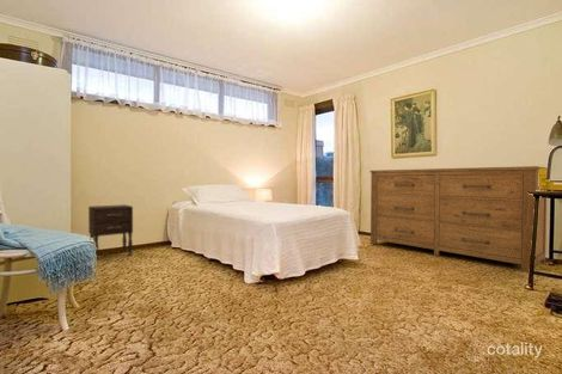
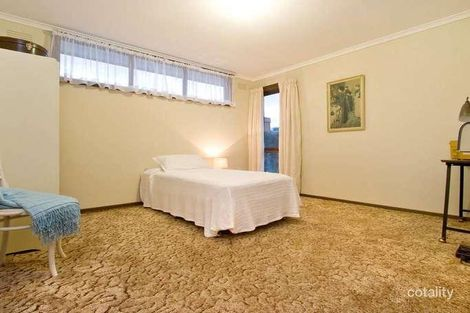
- dresser (446, 210)
- nightstand (110, 231)
